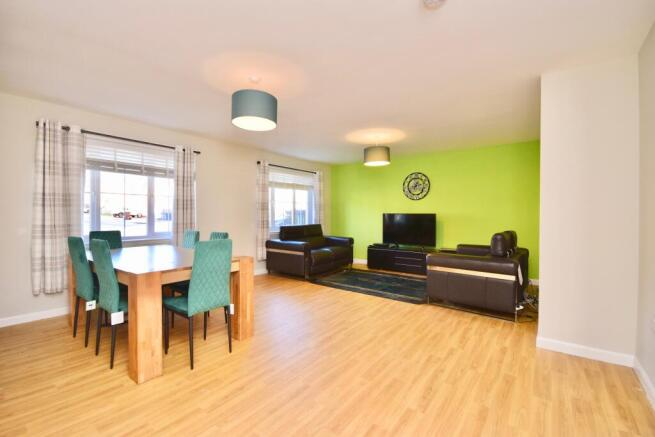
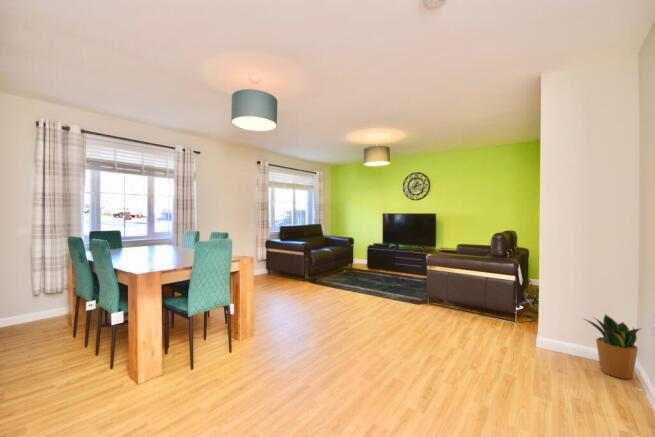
+ potted plant (612, 346)
